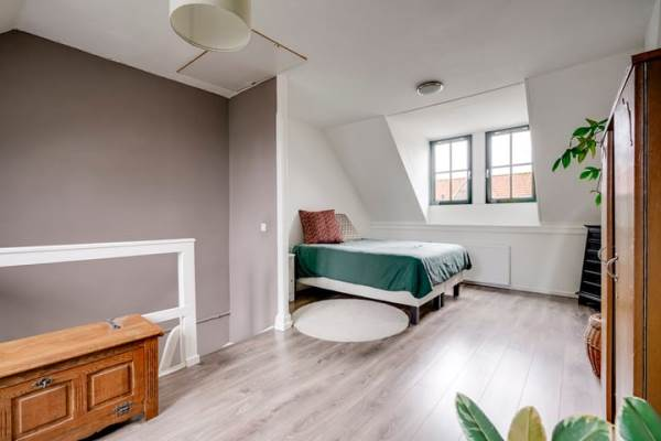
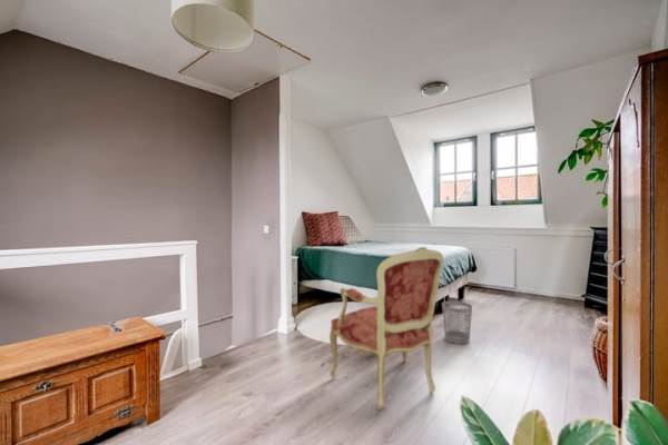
+ wastebasket (456, 322)
+ armchair (391, 315)
